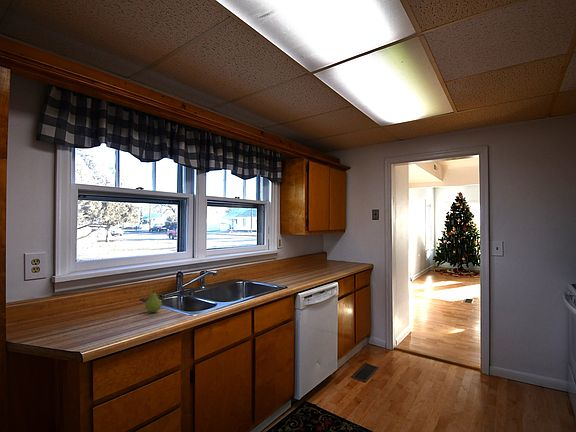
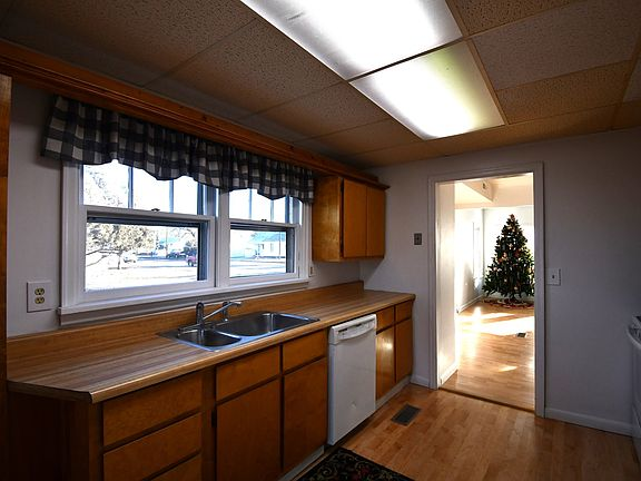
- fruit (153, 300)
